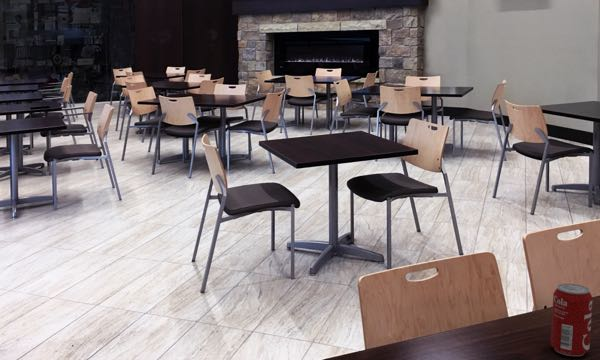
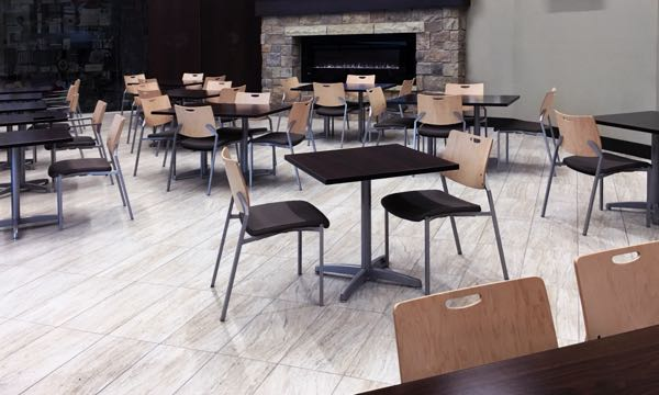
- beverage can (571, 319)
